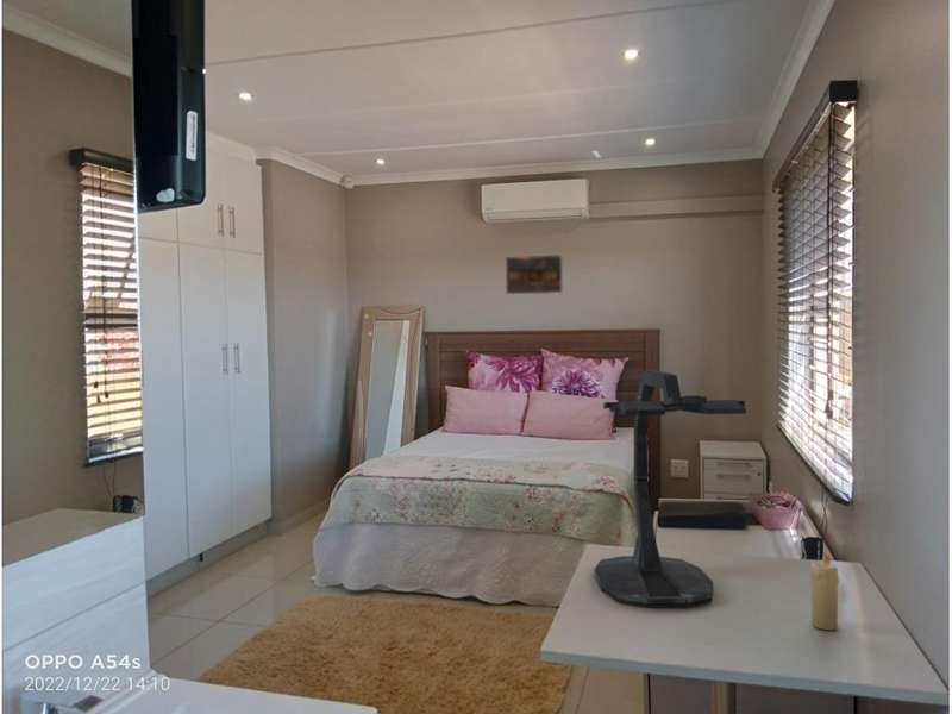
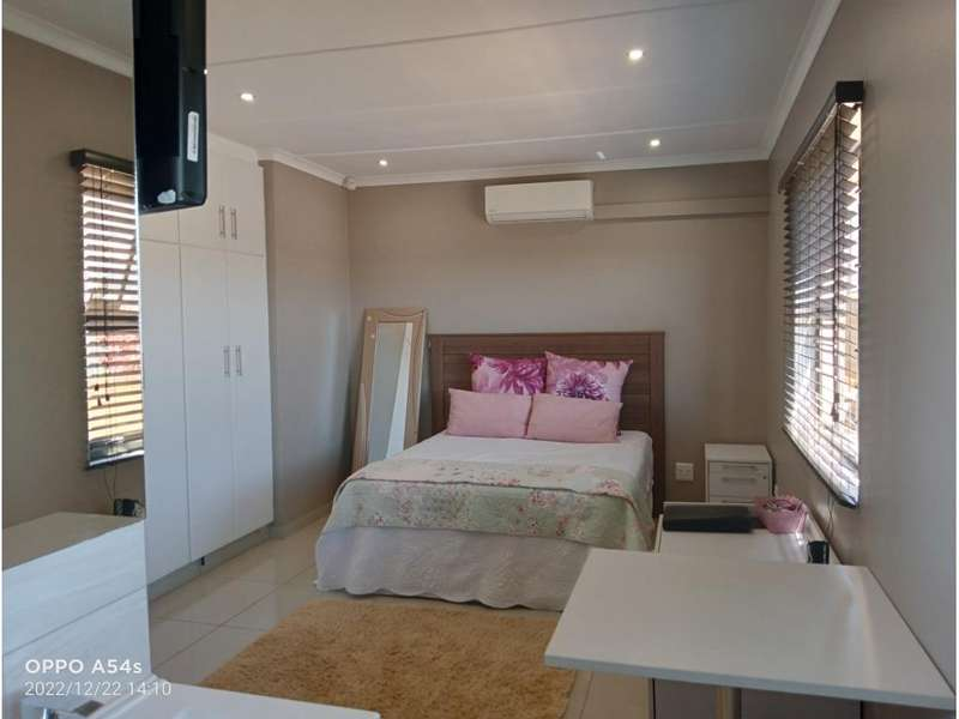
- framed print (533, 274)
- desk lamp (647, 488)
- candle (823, 588)
